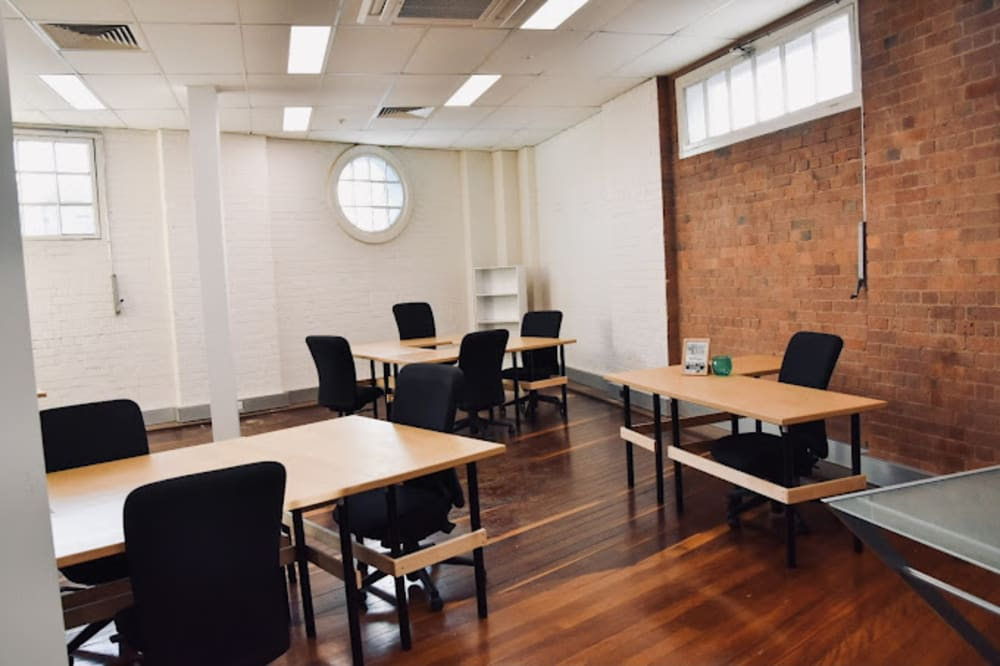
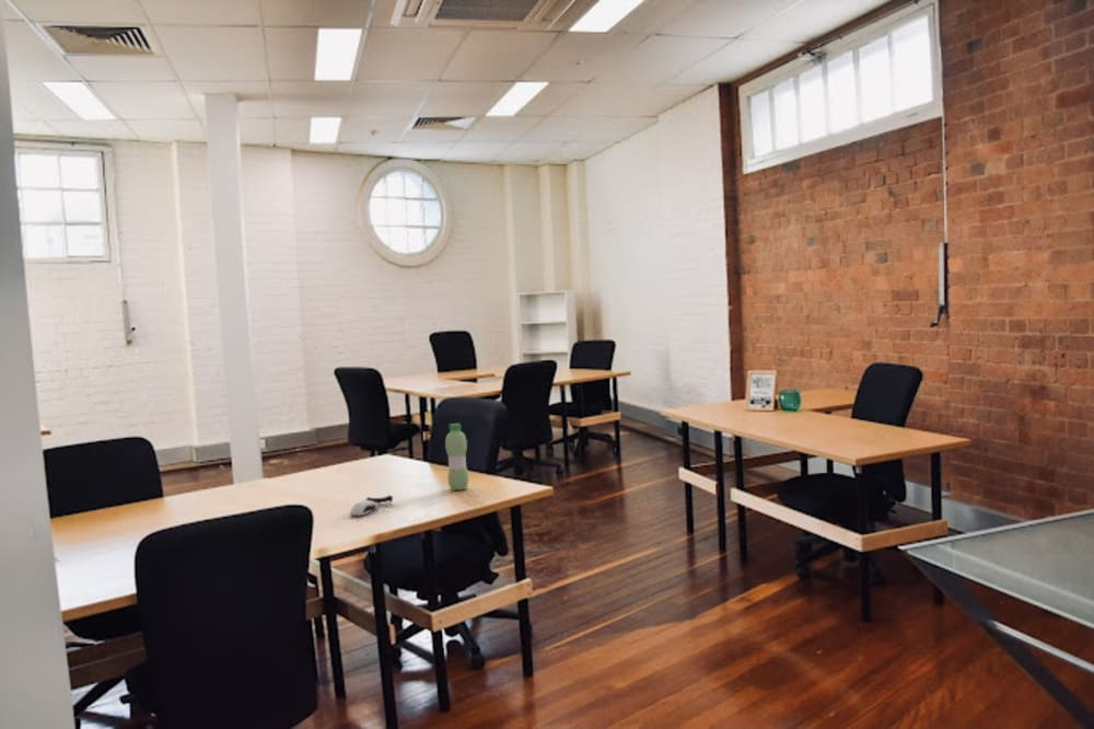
+ computer mouse (369, 504)
+ water bottle (456, 456)
